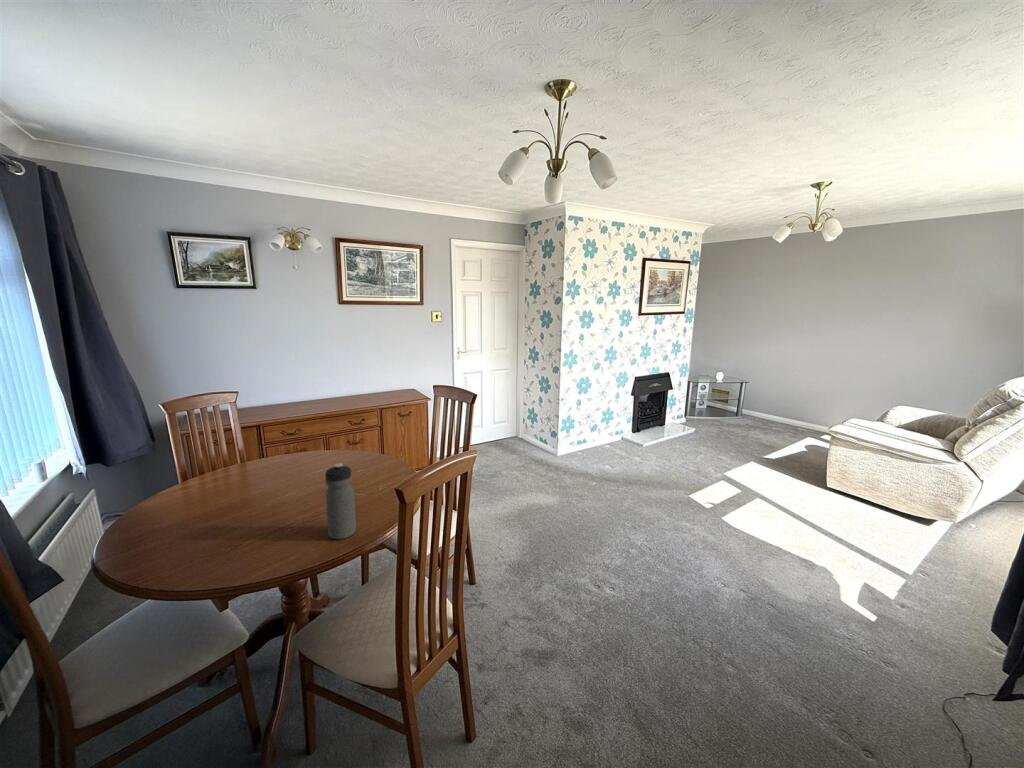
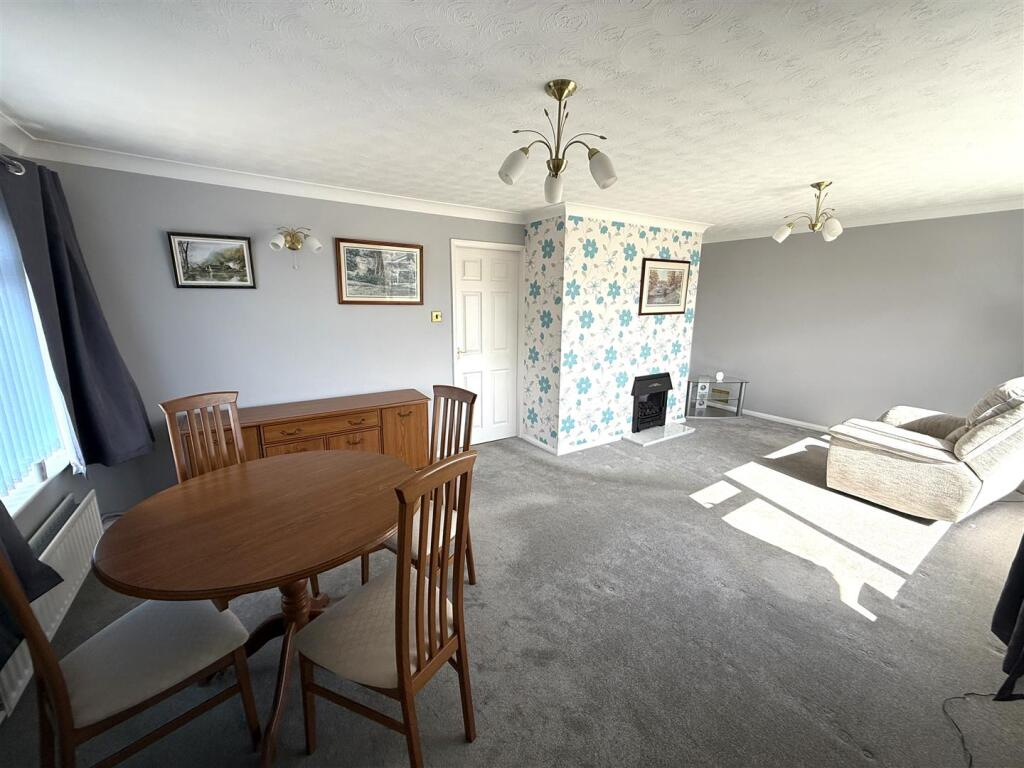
- water bottle (340, 499)
